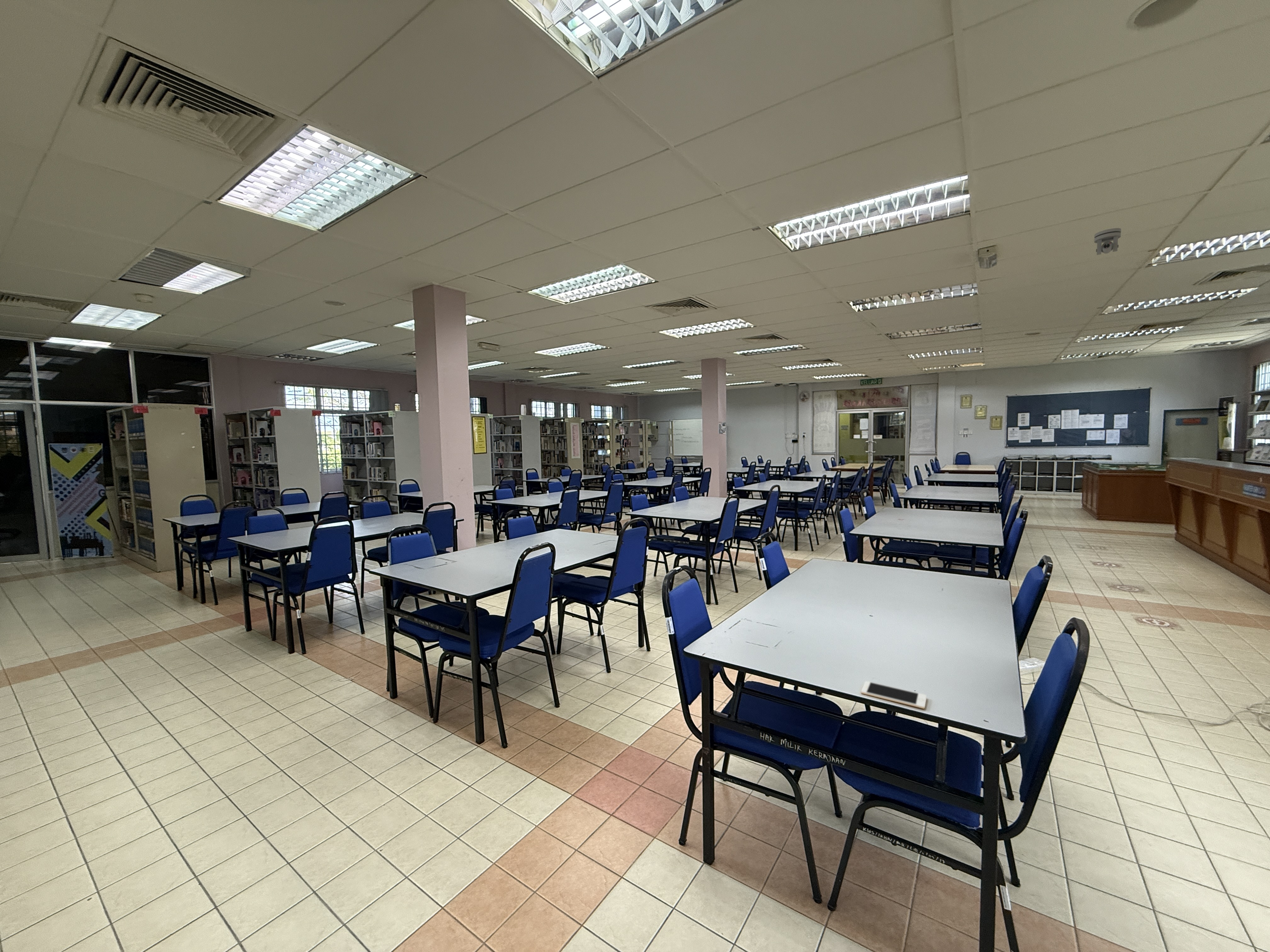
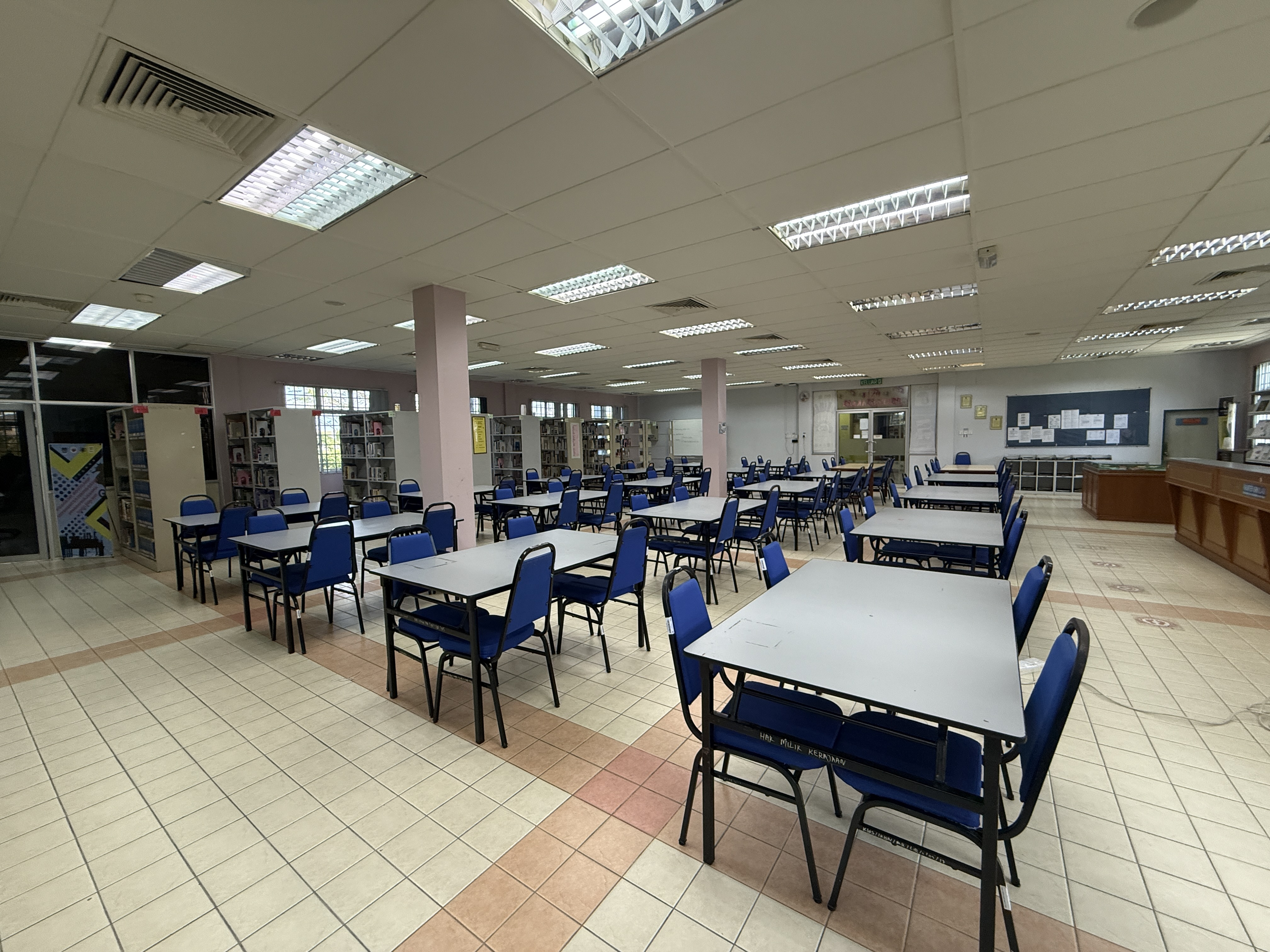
- security camera (1107, 242)
- cell phone (893, 694)
